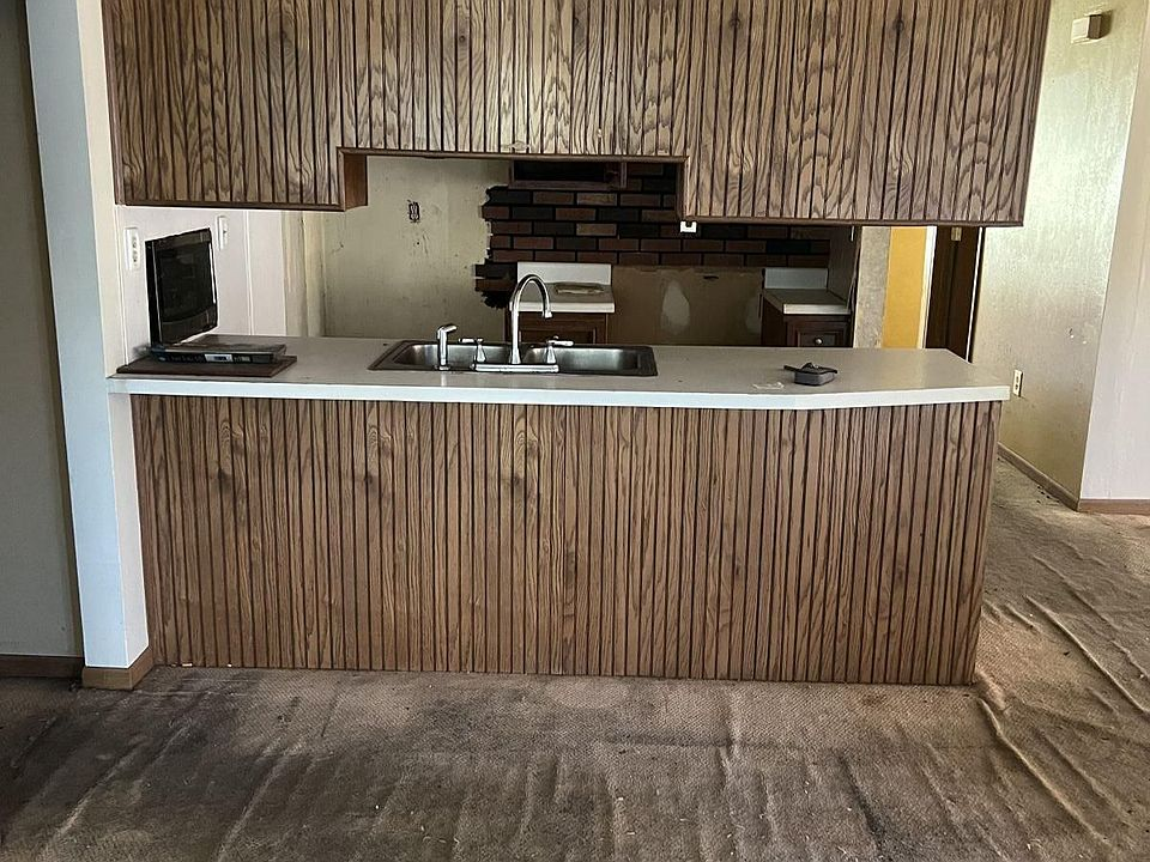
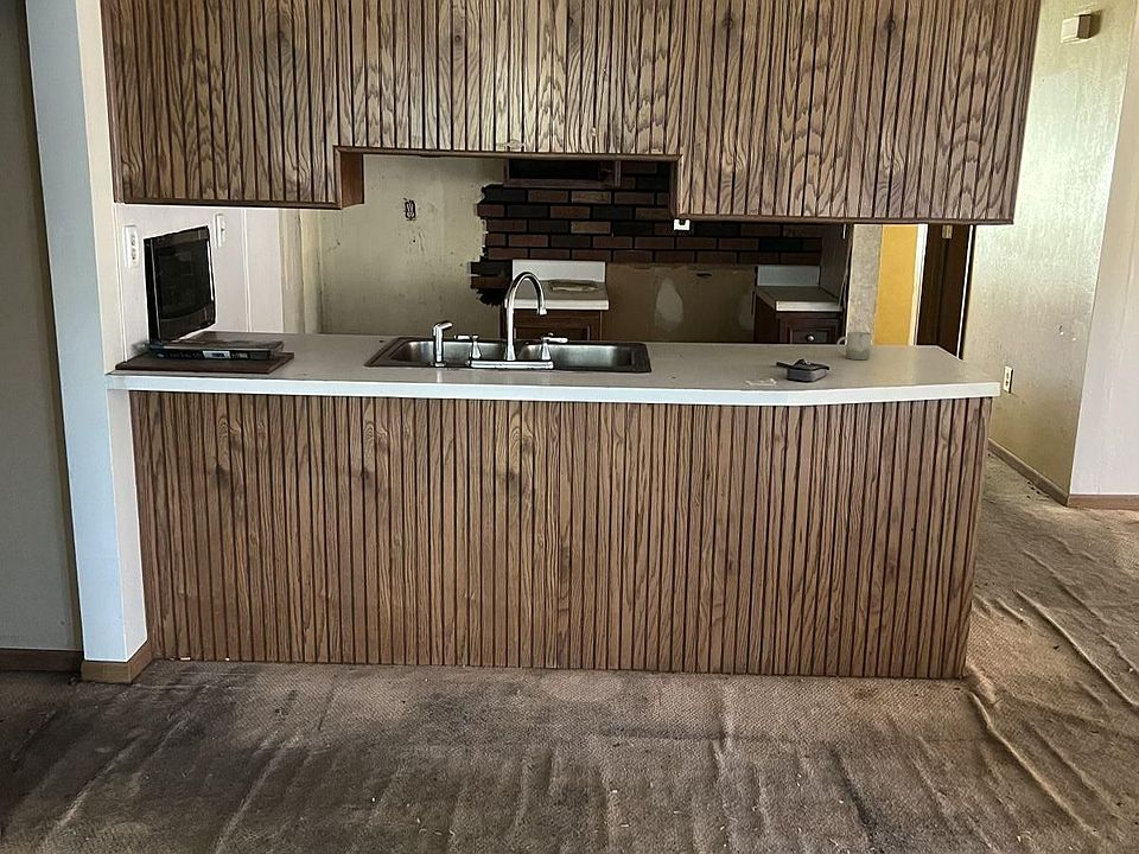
+ cup (853, 345)
